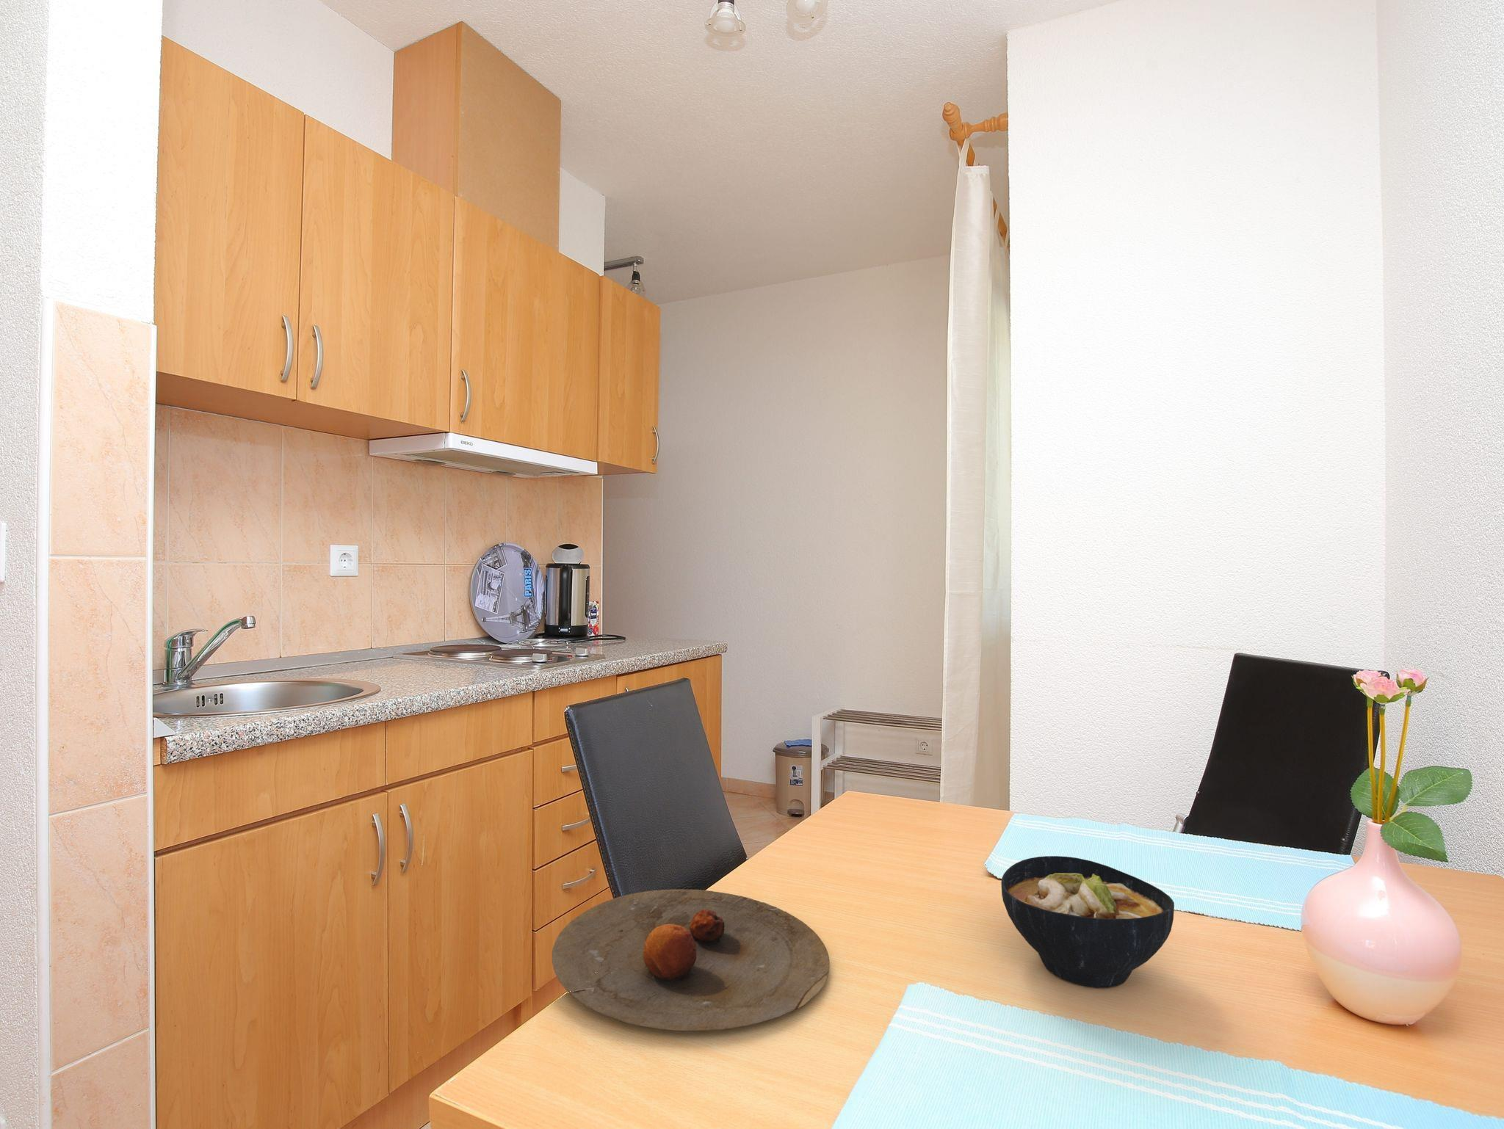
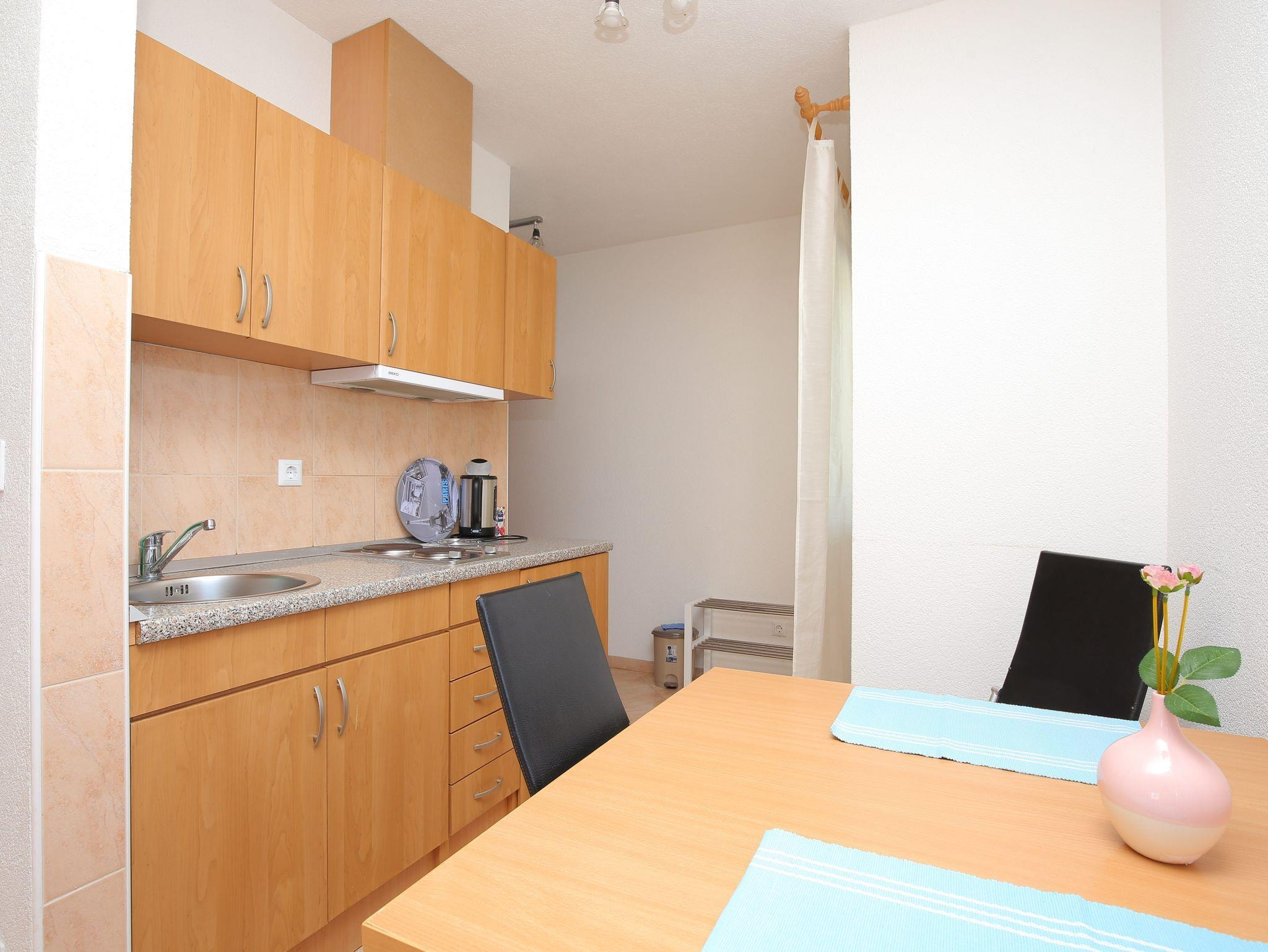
- bowl (1084, 921)
- plate (692, 937)
